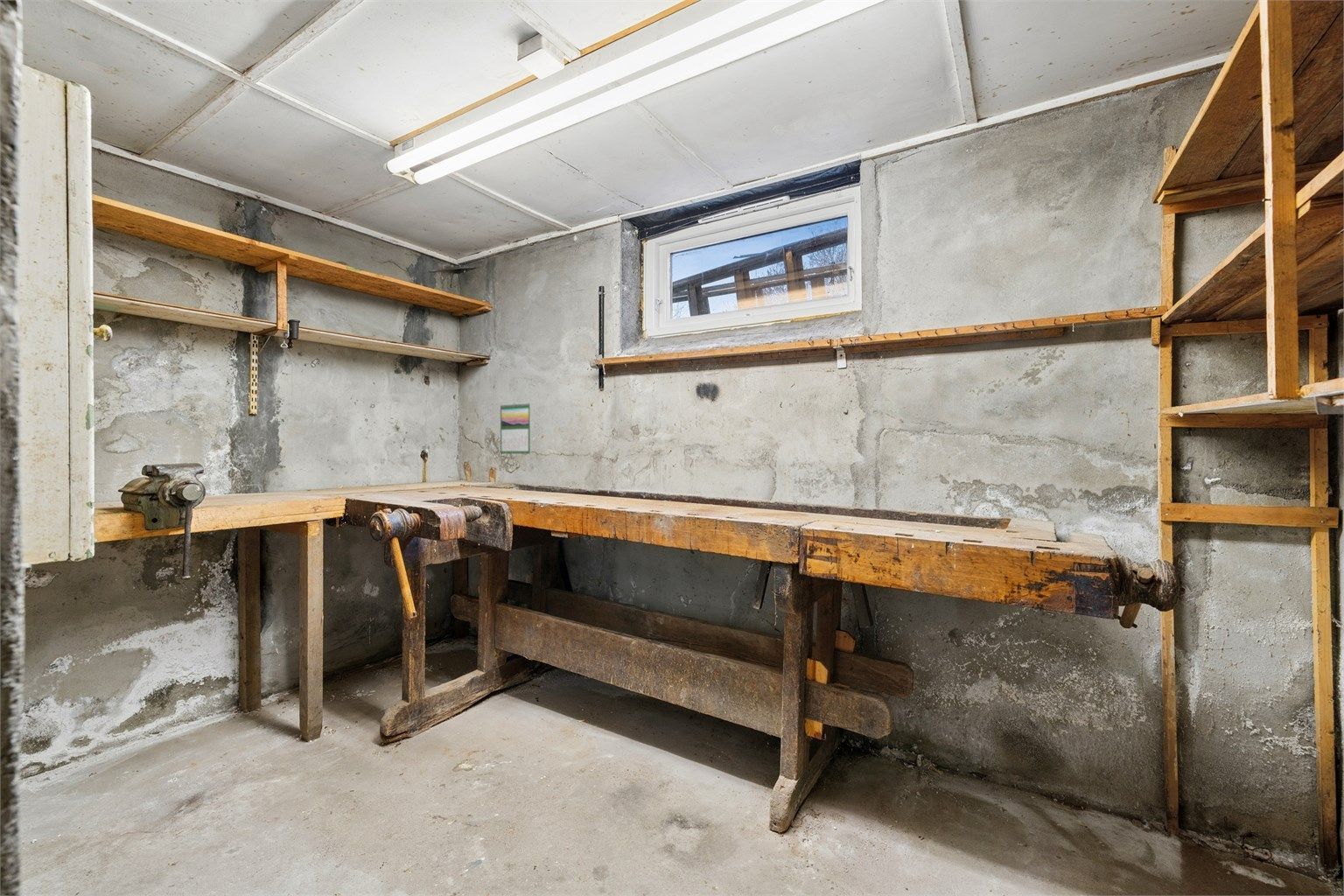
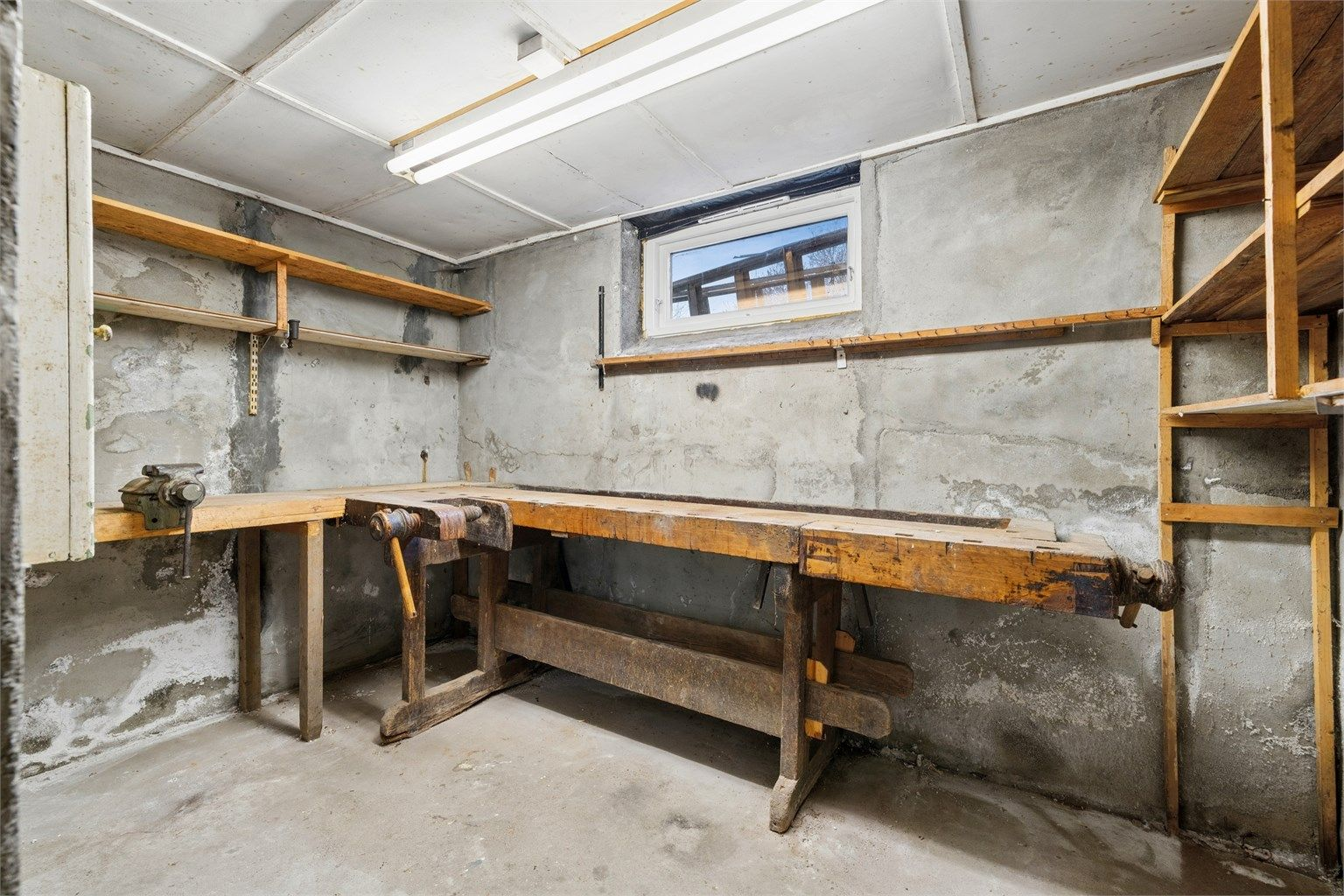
- calendar (514, 428)
